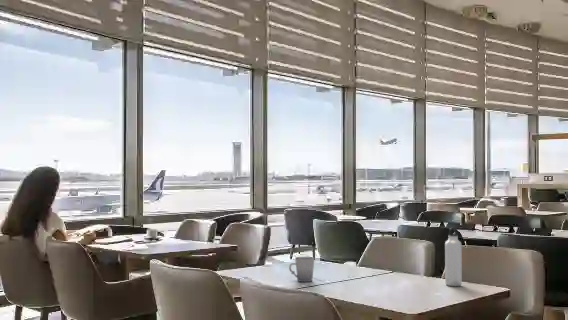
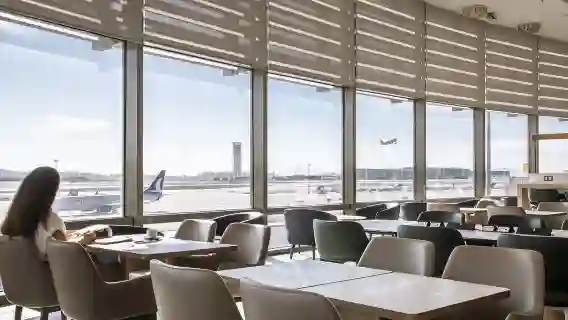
- water bottle (453, 256)
- cup (301, 269)
